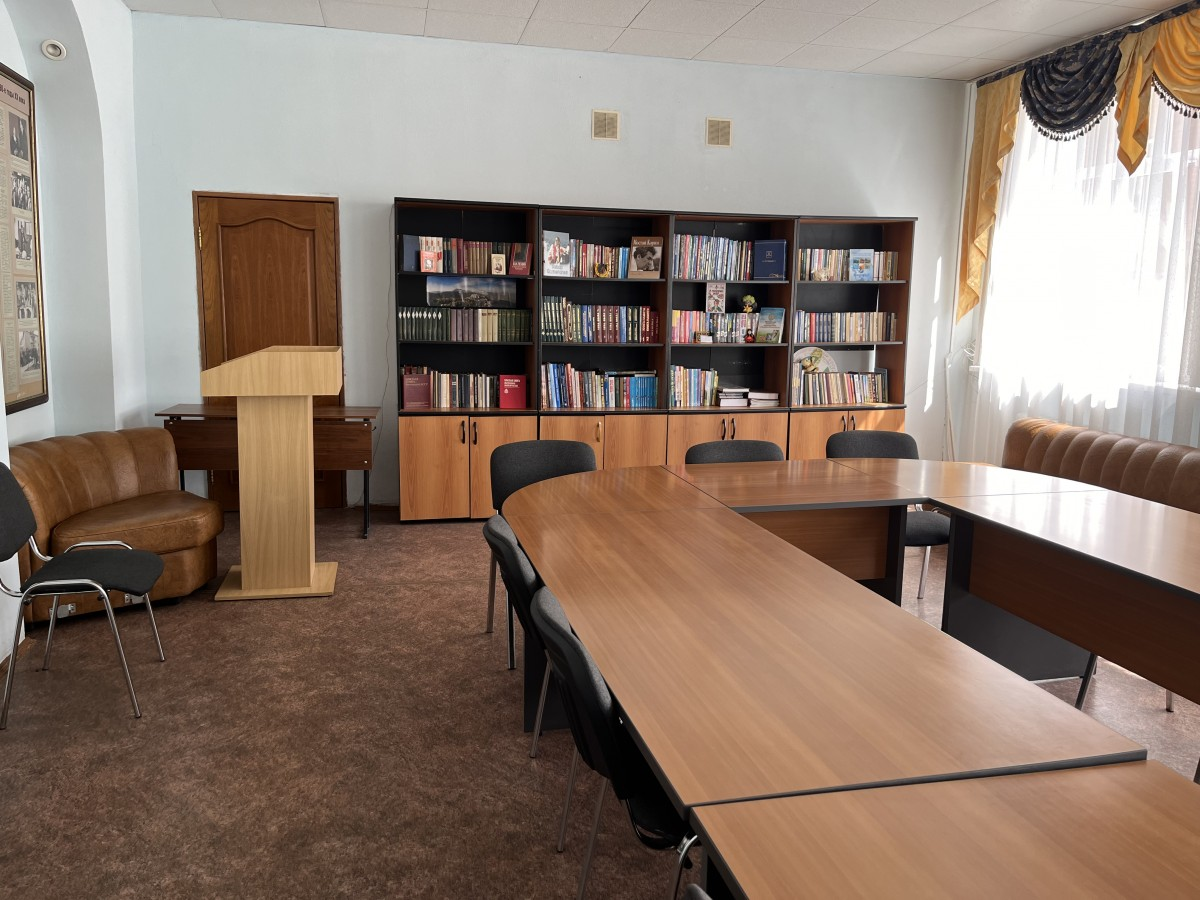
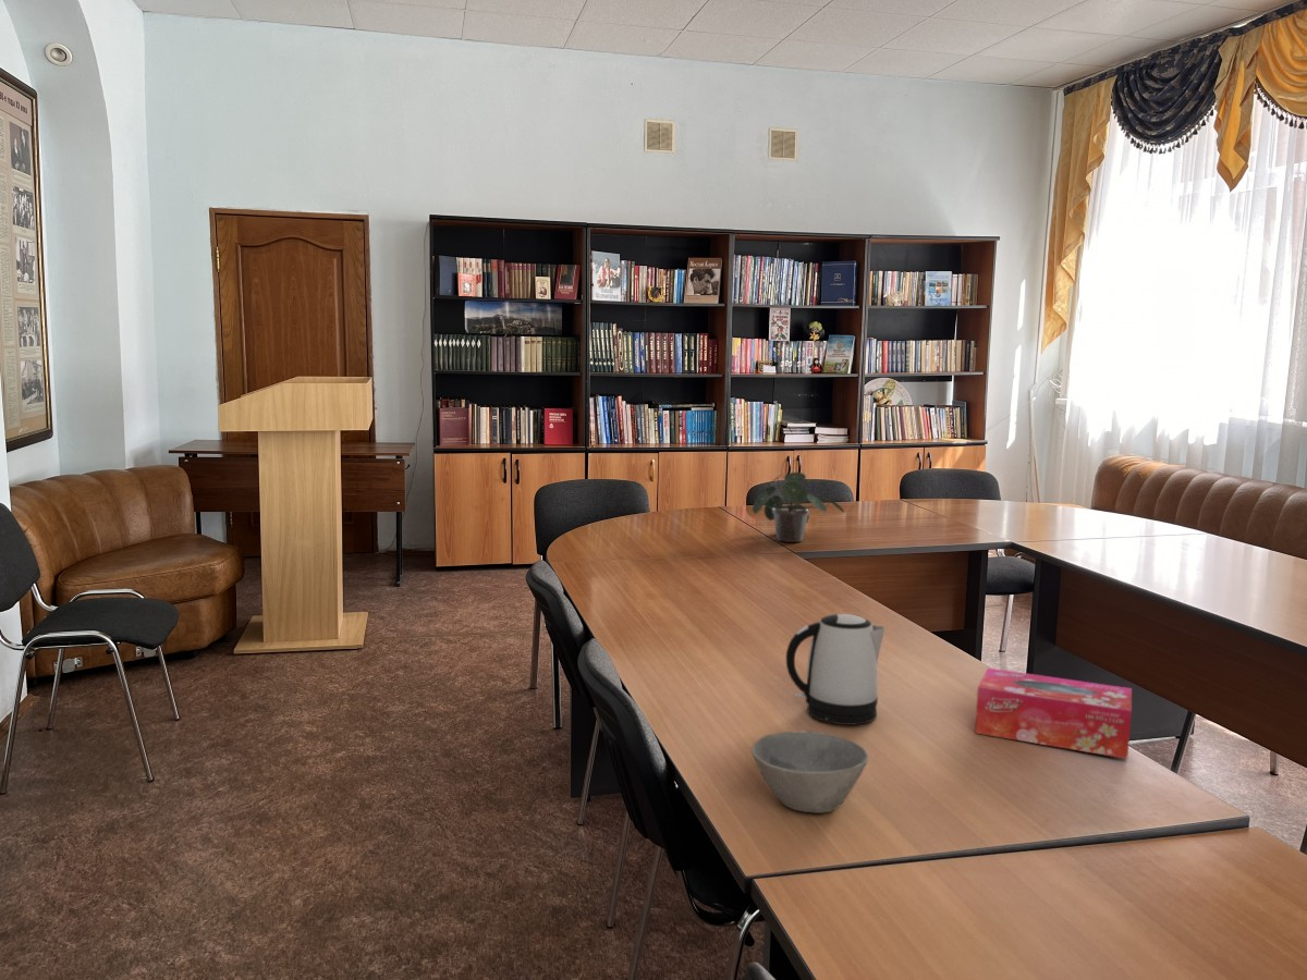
+ tissue box (1053, 710)
+ kettle (833, 664)
+ bowl (807, 775)
+ potted plant (792, 505)
